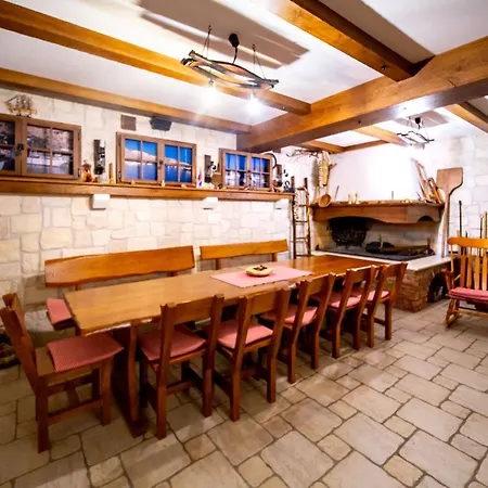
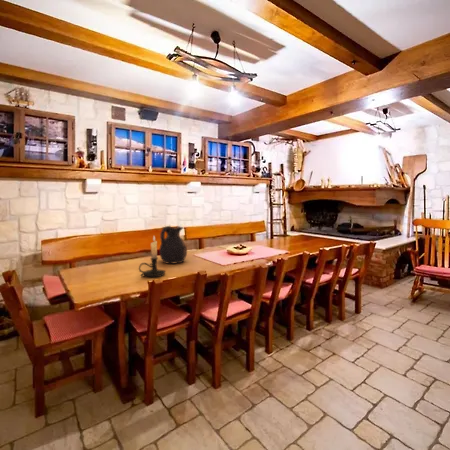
+ candle holder (151, 255)
+ ceramic jug (173, 243)
